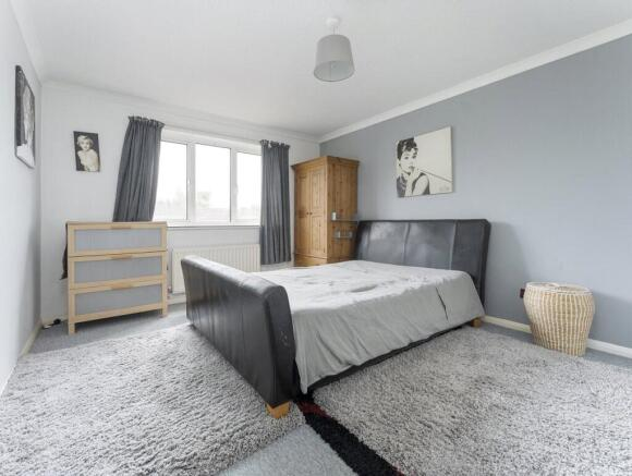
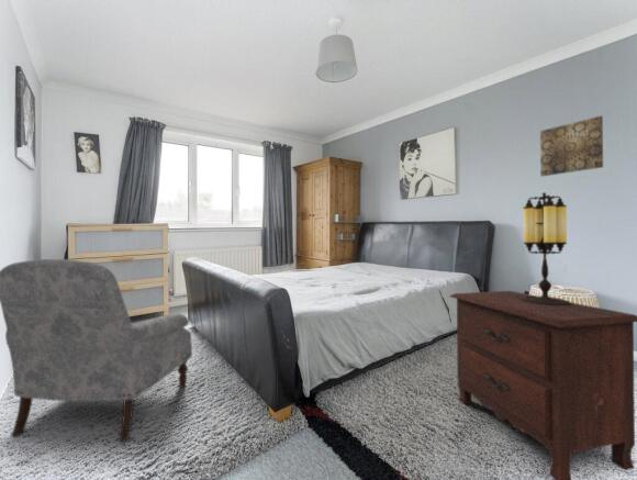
+ table lamp (544, 246)
+ wall art (569, 147)
+ nightstand (527, 366)
+ armchair (103, 334)
